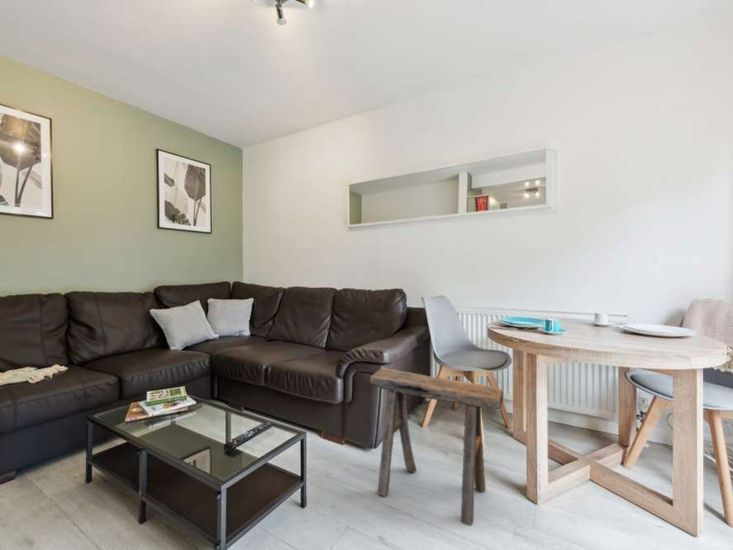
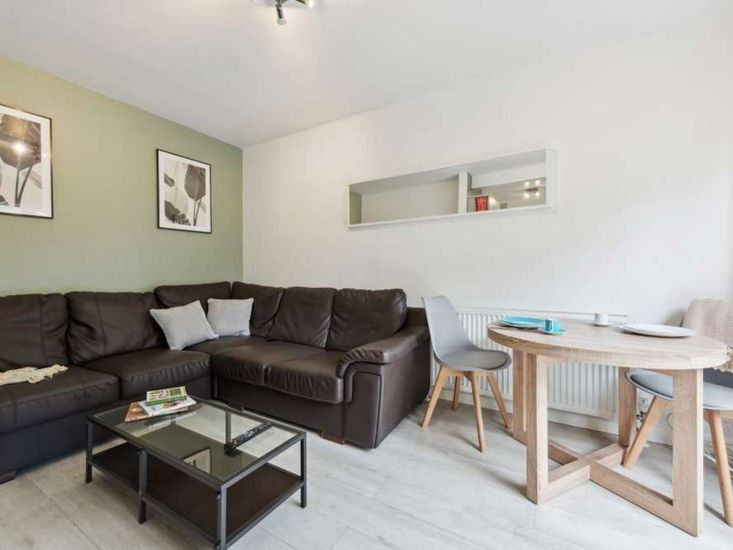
- stool (410, 441)
